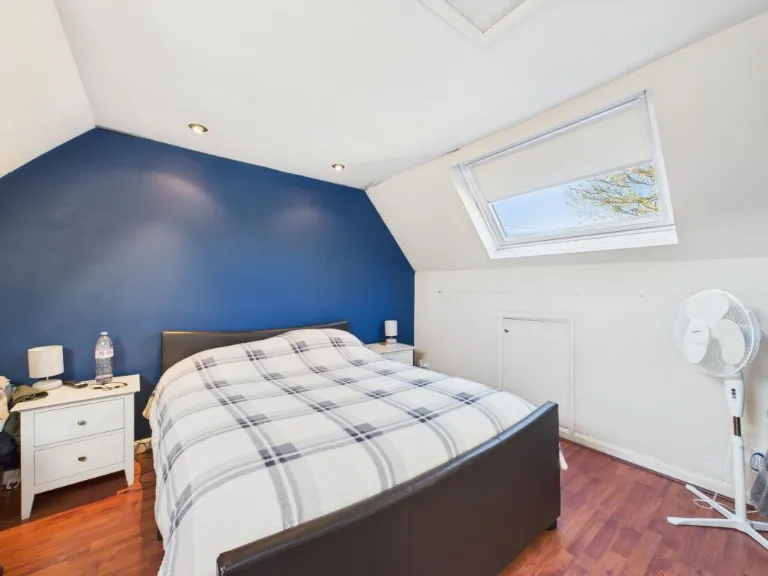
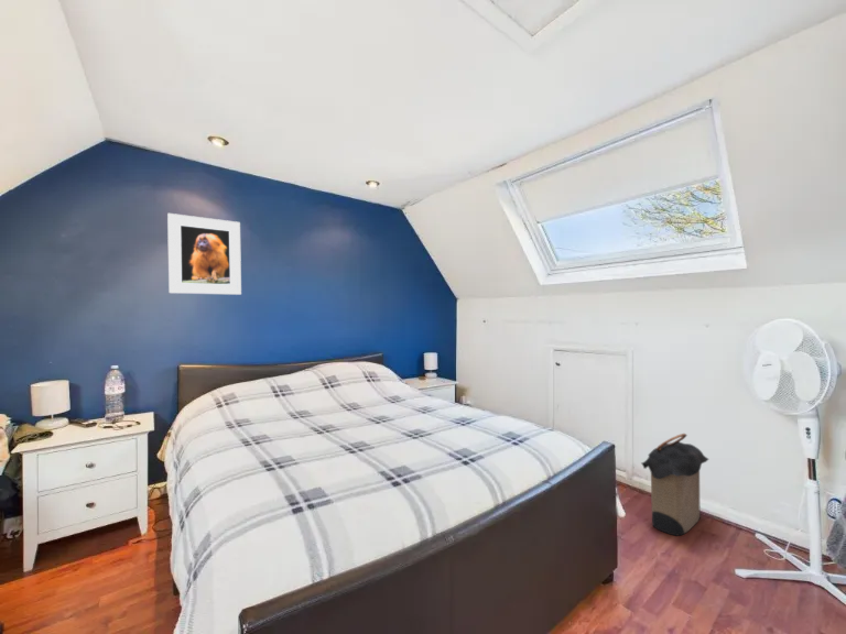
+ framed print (206, 255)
+ laundry hamper (673, 473)
